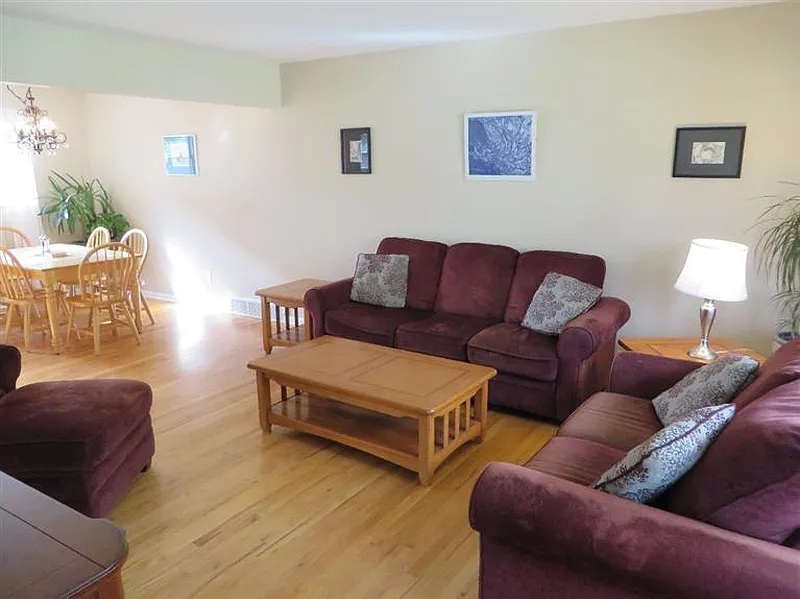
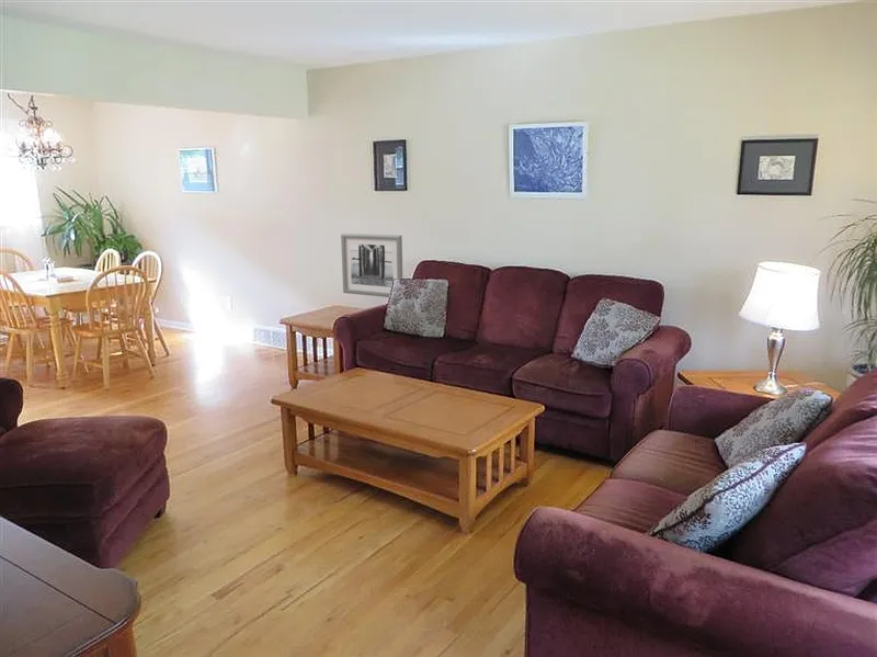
+ wall art (371, 264)
